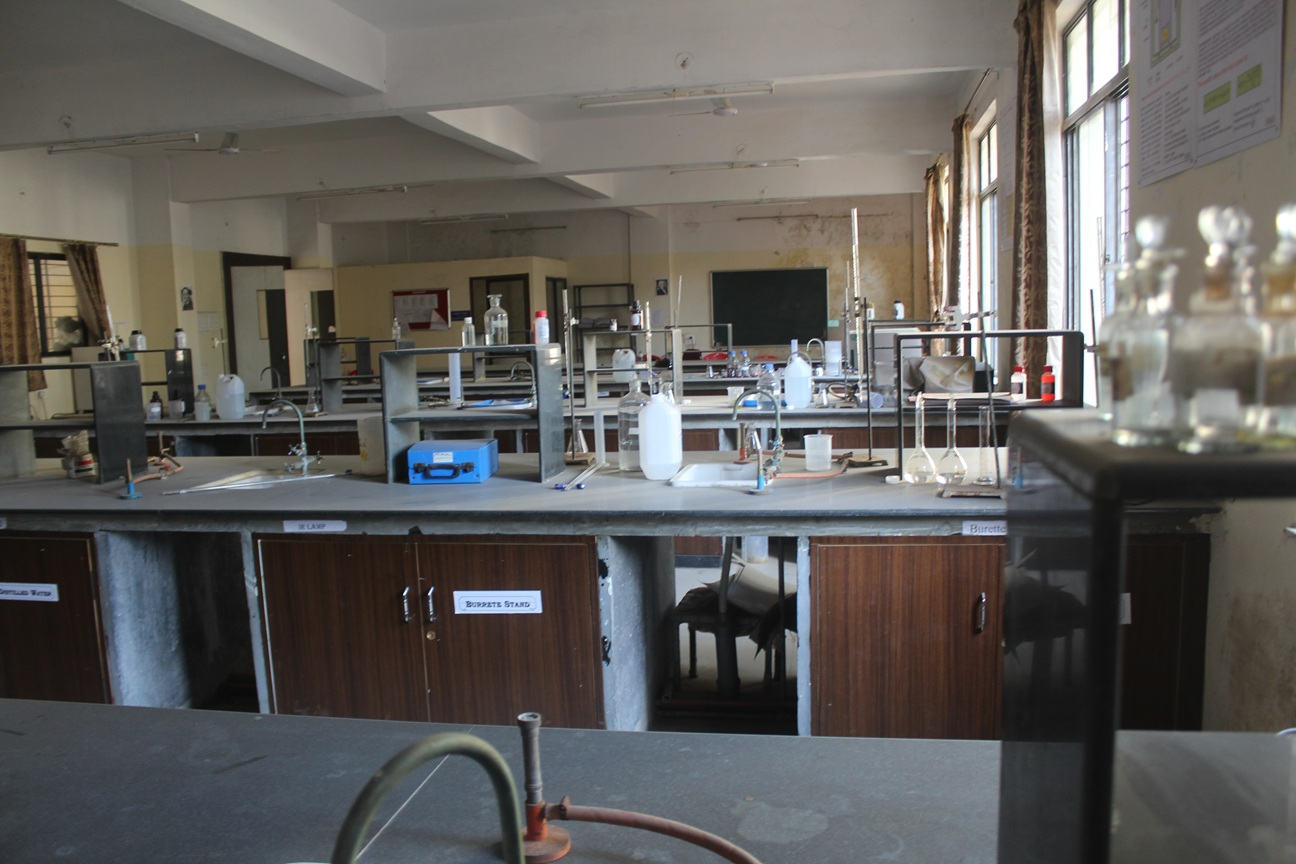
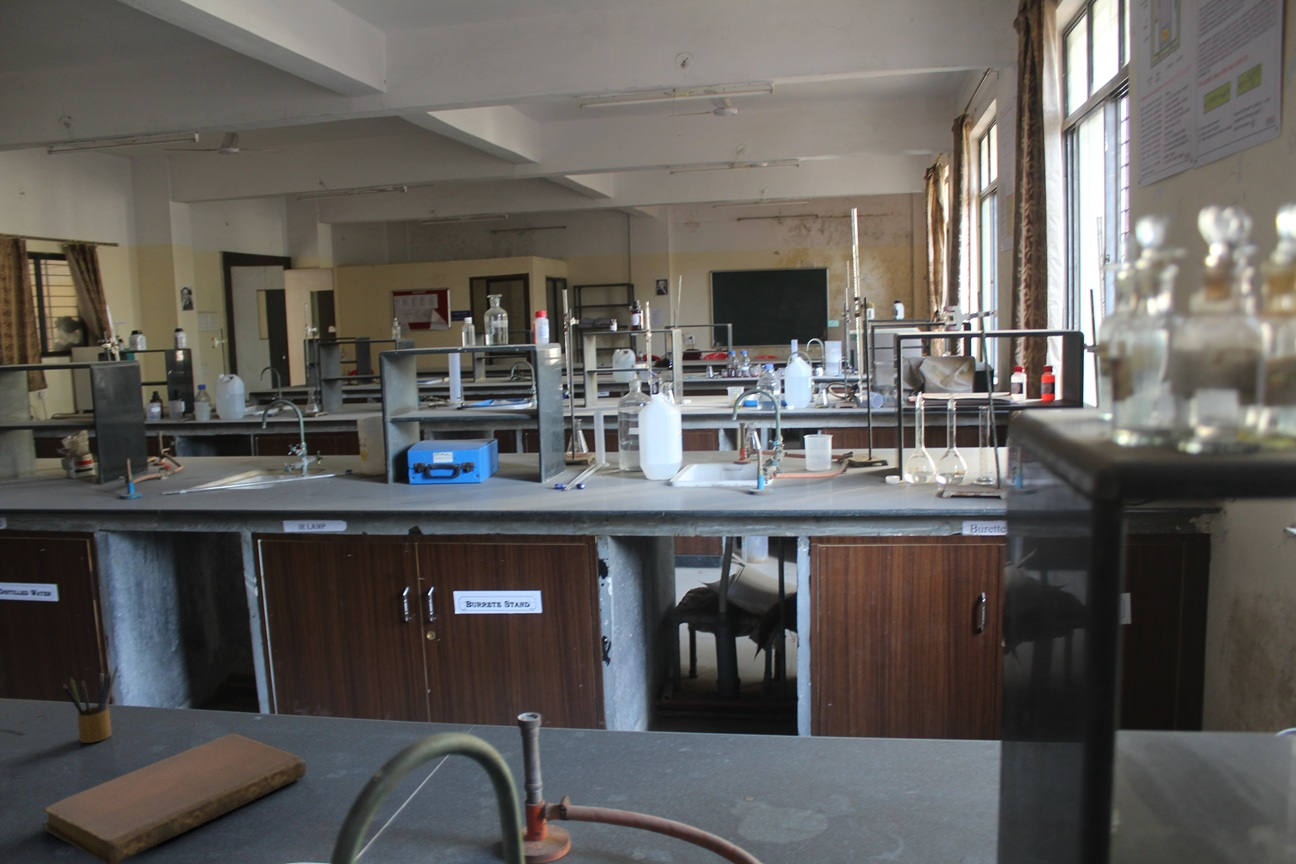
+ pencil box (89, 706)
+ notebook (180, 791)
